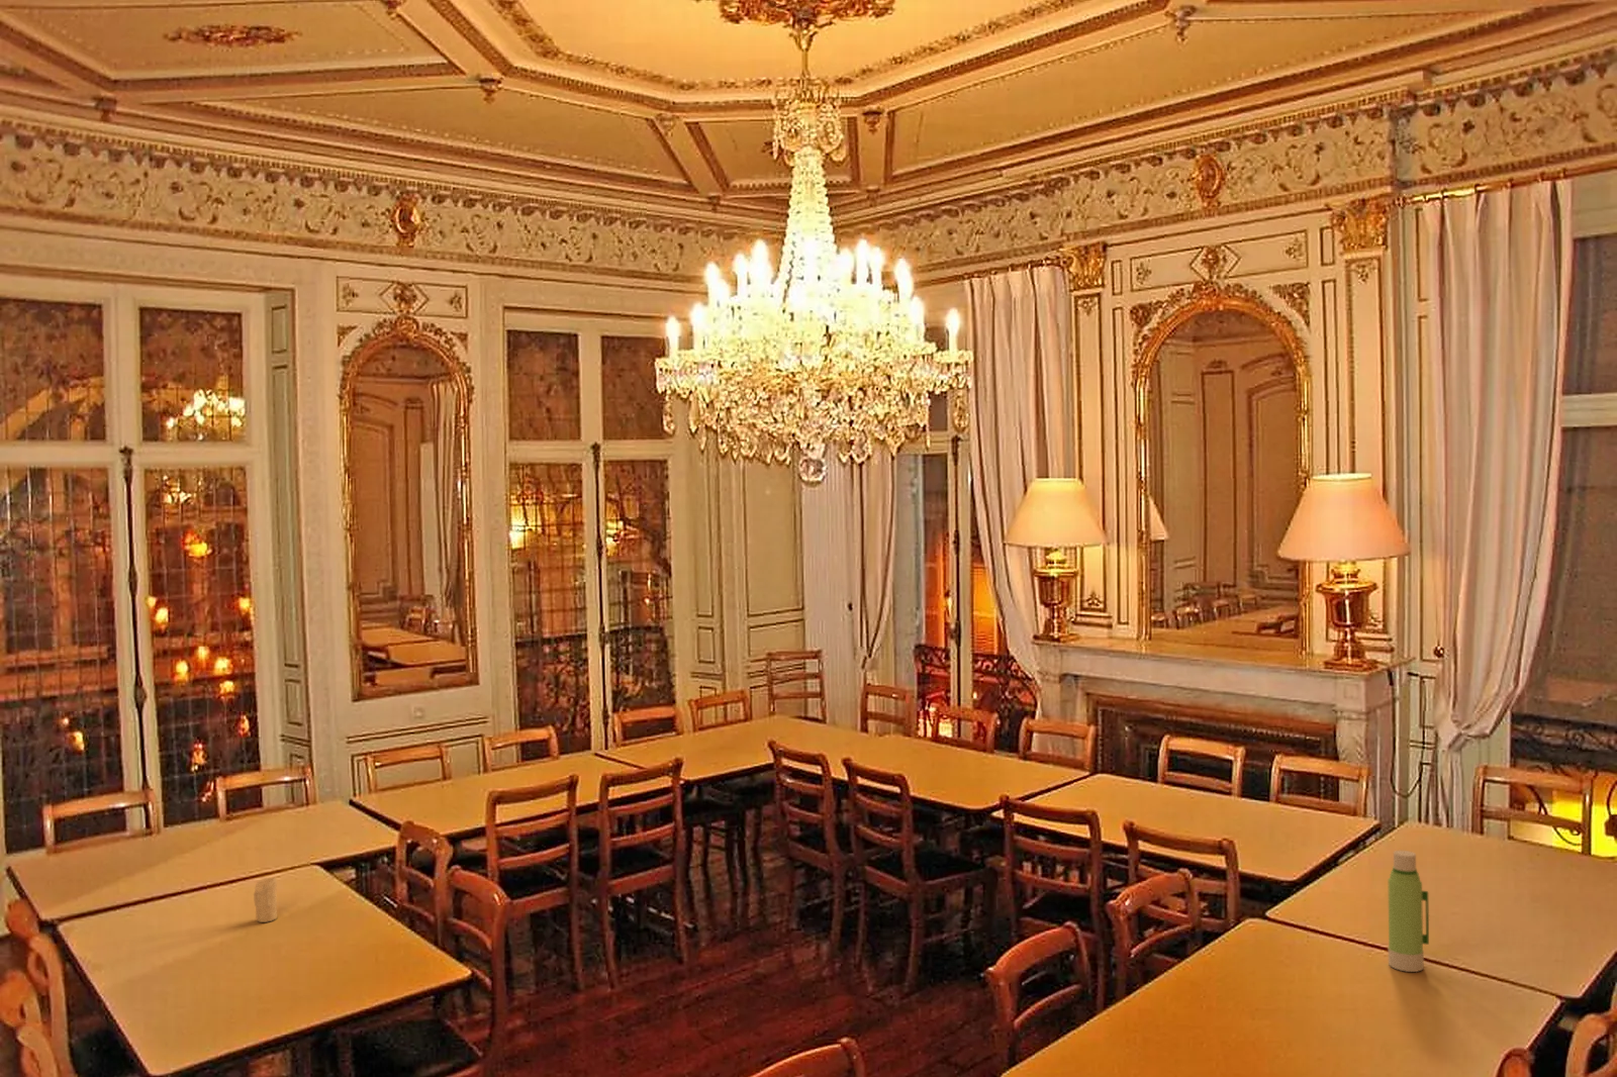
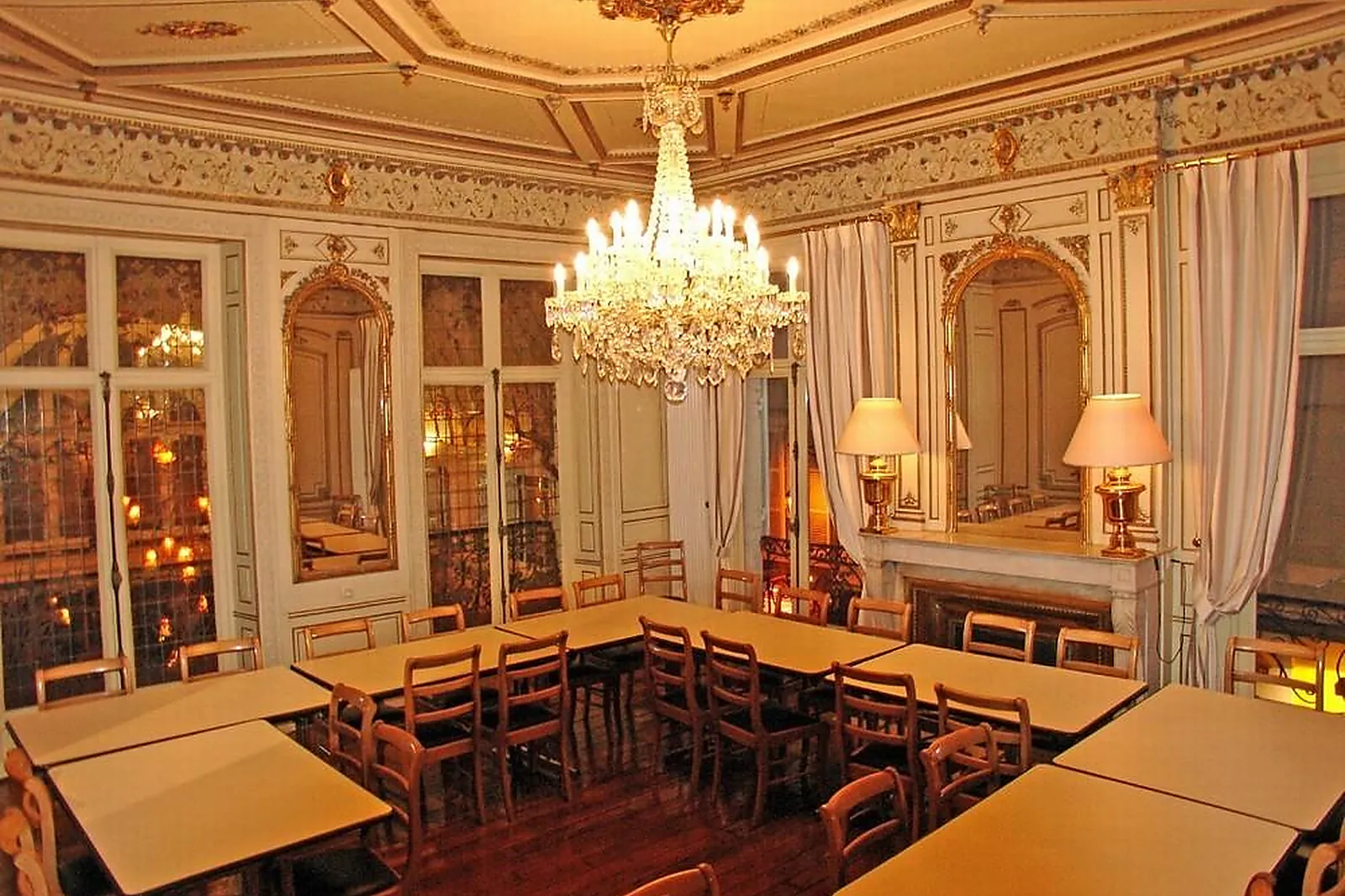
- water bottle (1405, 909)
- candle (264, 899)
